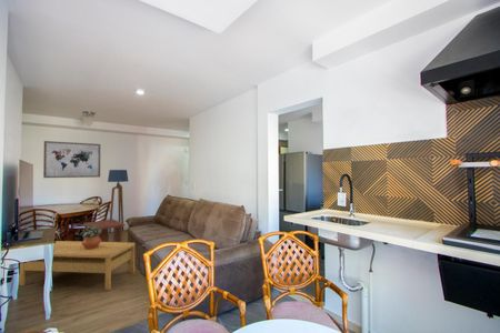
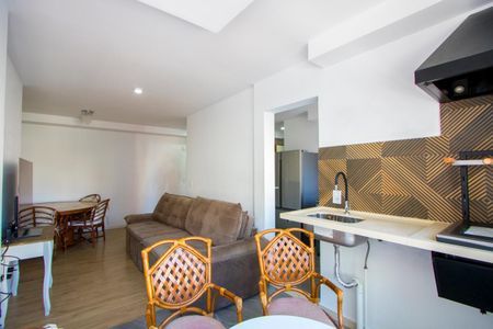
- coffee table (80, 263)
- floor lamp (118, 201)
- side table (103, 239)
- wall art (73, 160)
- potted plant (90, 236)
